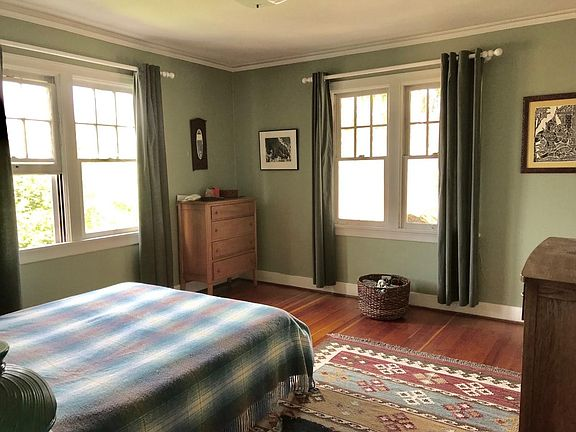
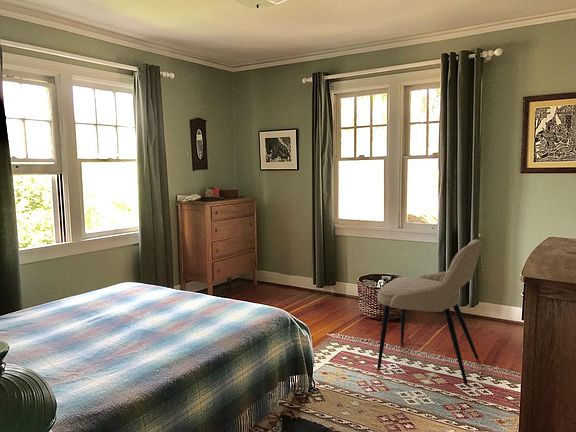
+ chair (430, 301)
